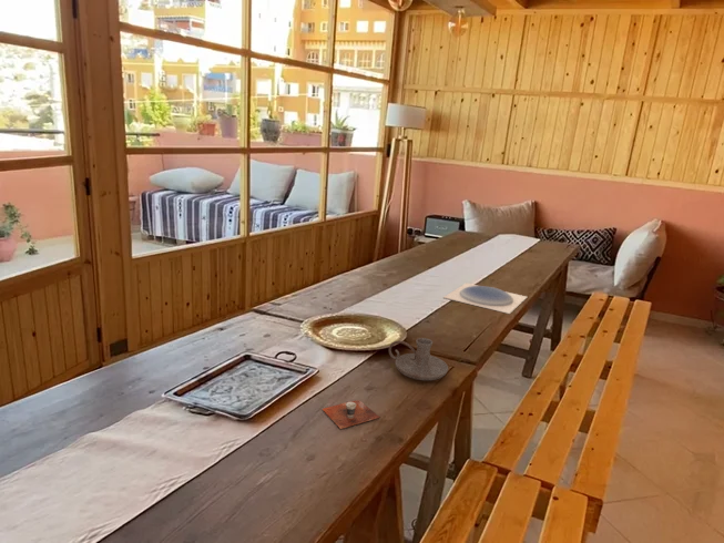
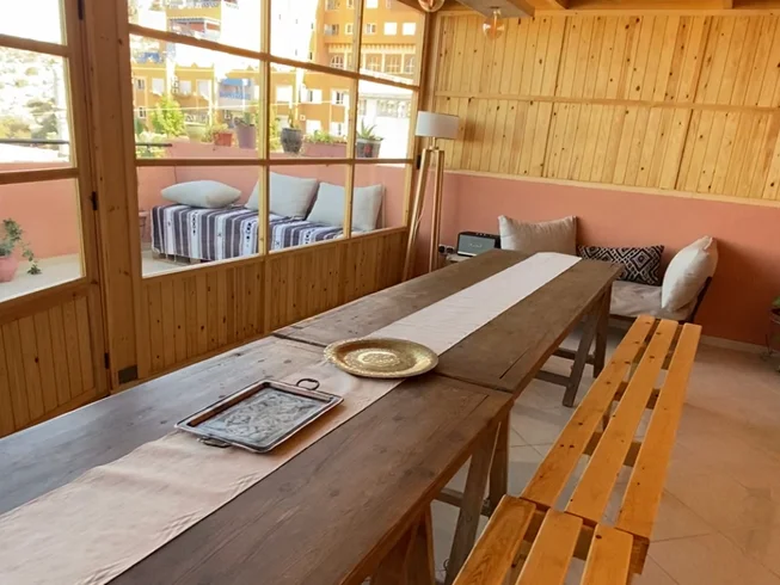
- candle holder (417, 355)
- cup (351, 407)
- plate (487, 294)
